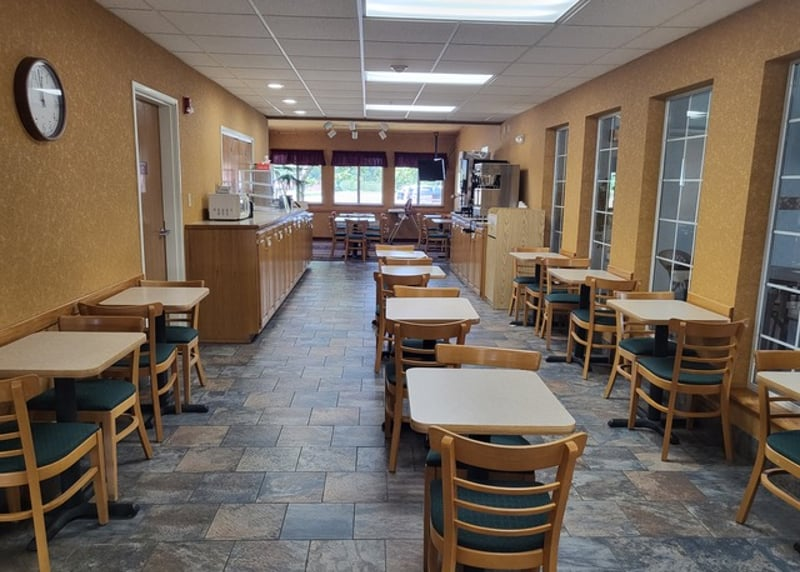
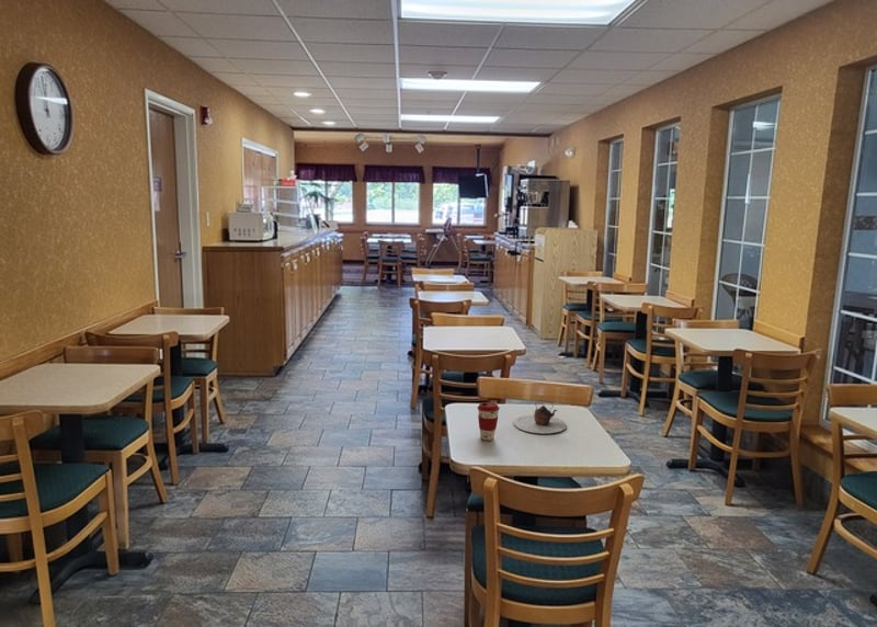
+ teapot (540, 412)
+ coffee cup (488, 421)
